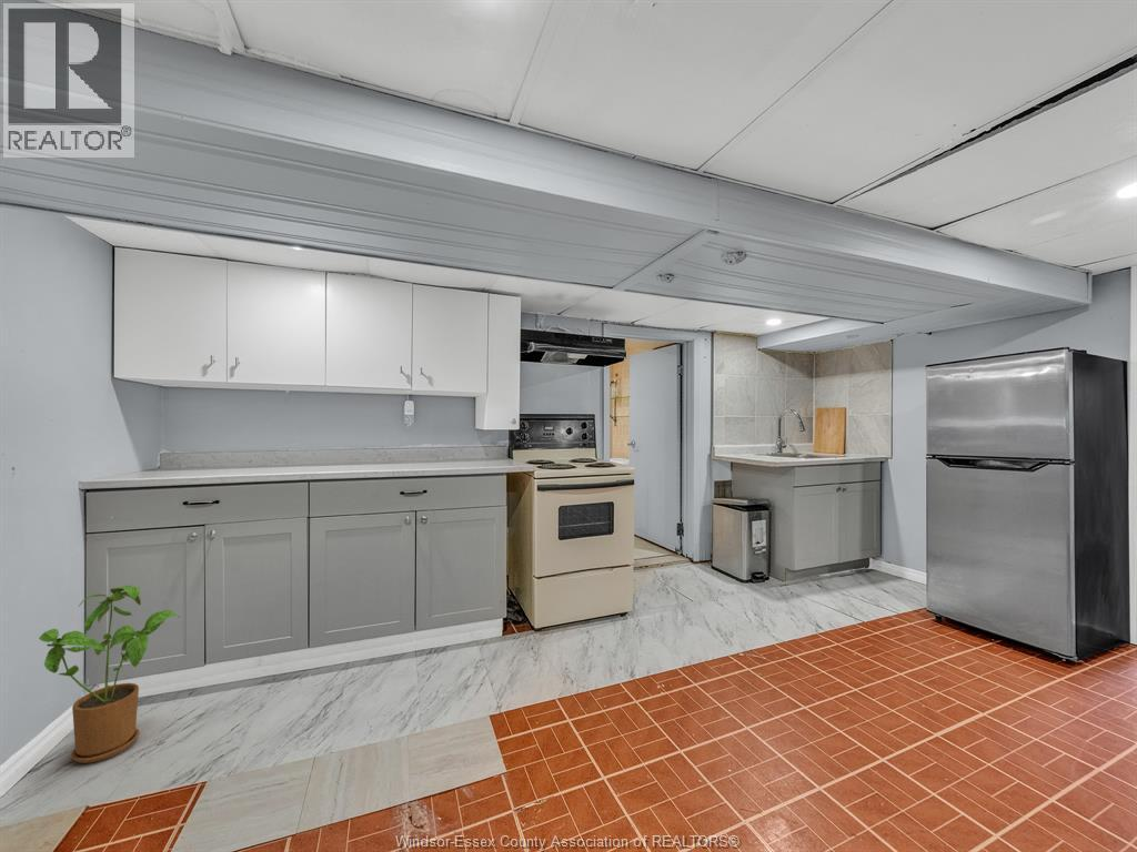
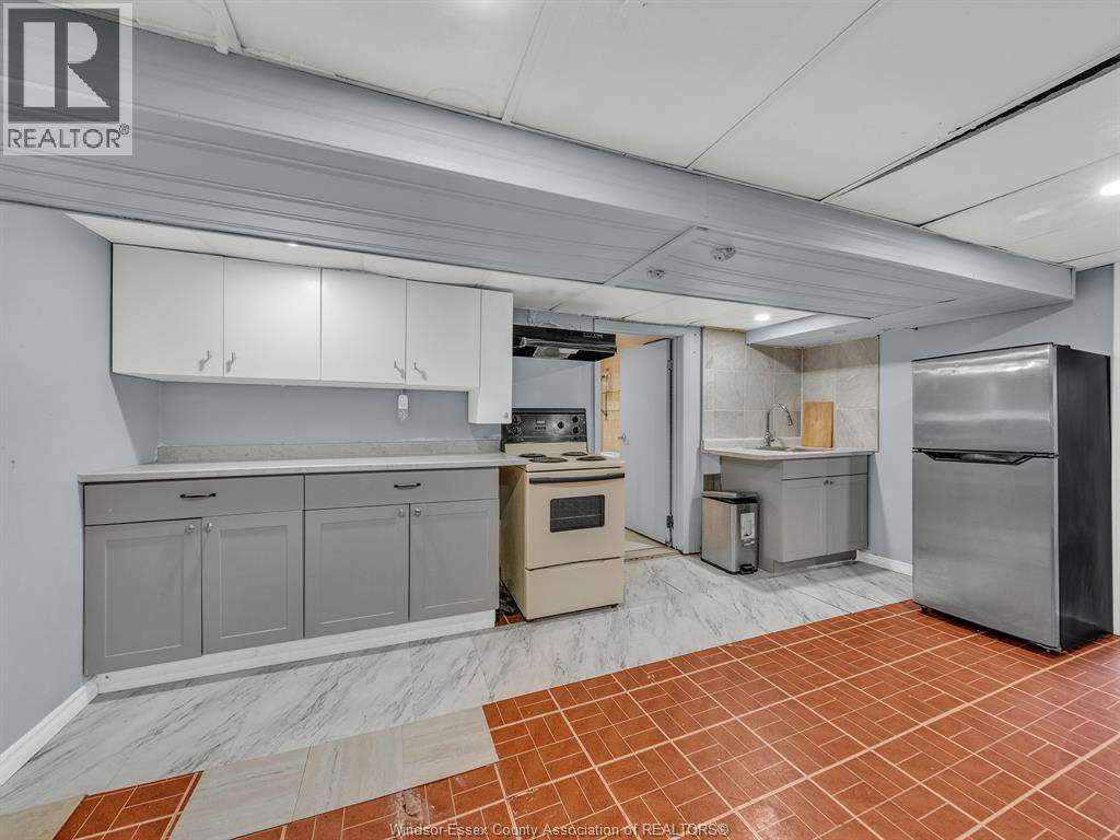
- house plant (117, 668)
